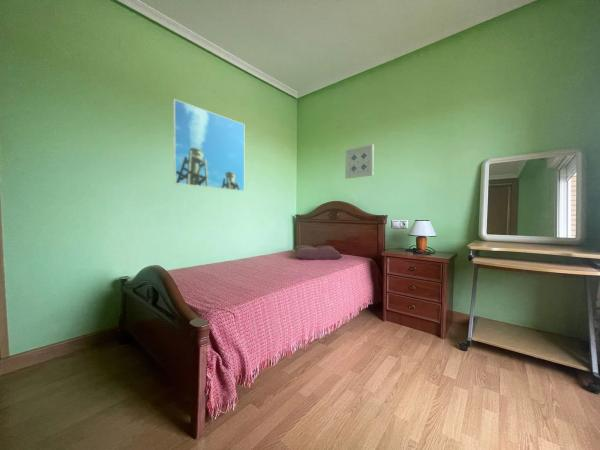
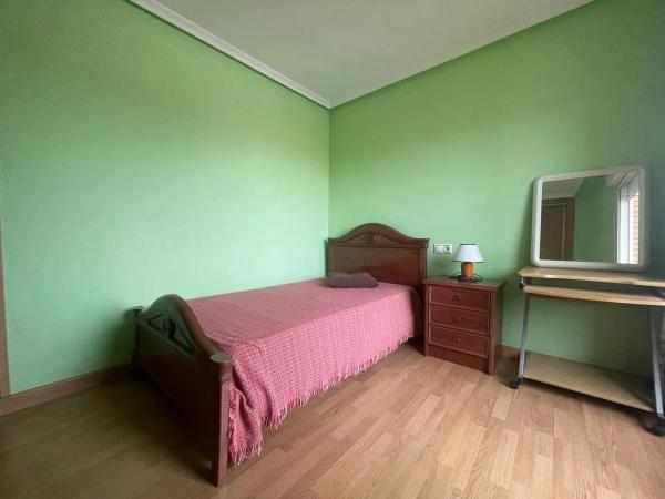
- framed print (212, 150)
- wall art (359, 162)
